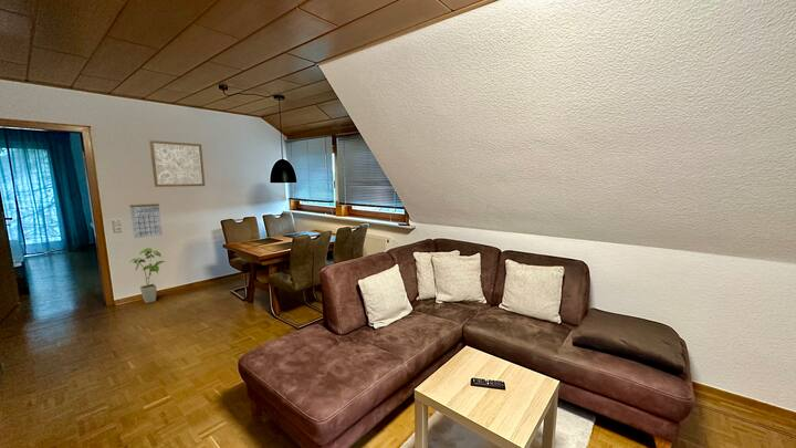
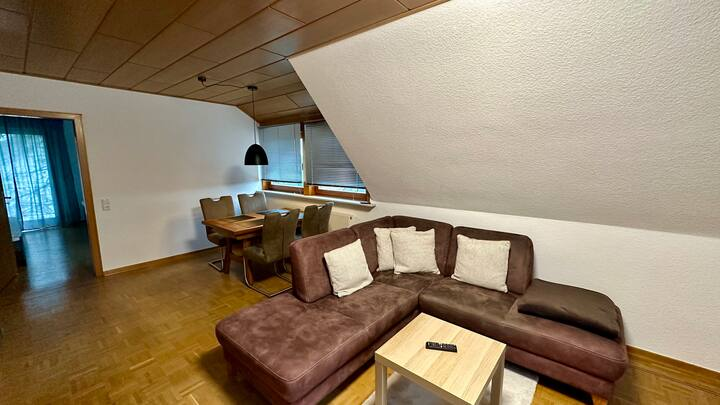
- wall art (177, 165)
- calendar (146, 216)
- house plant (150, 274)
